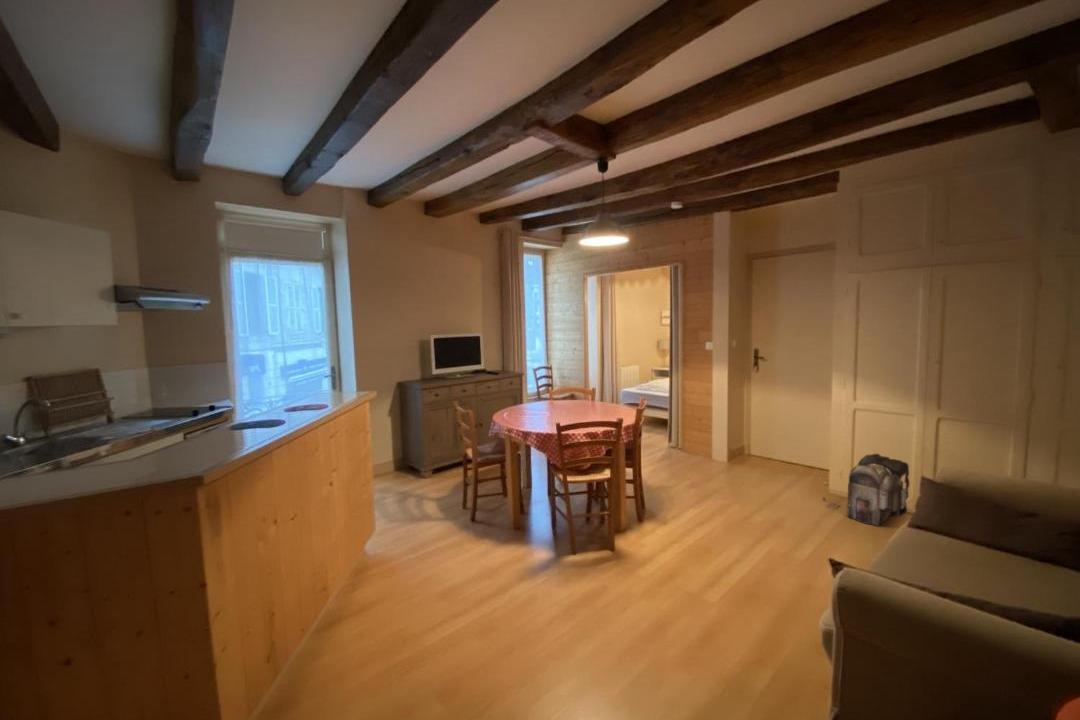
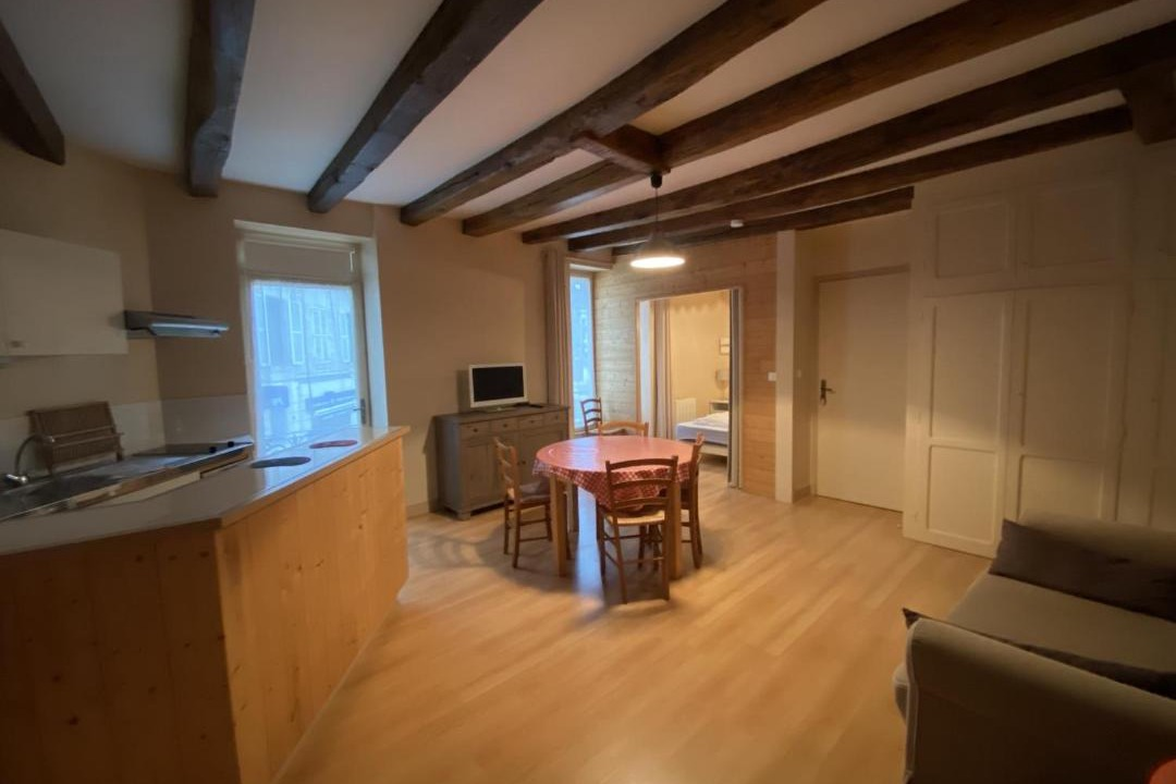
- architectural model (864, 485)
